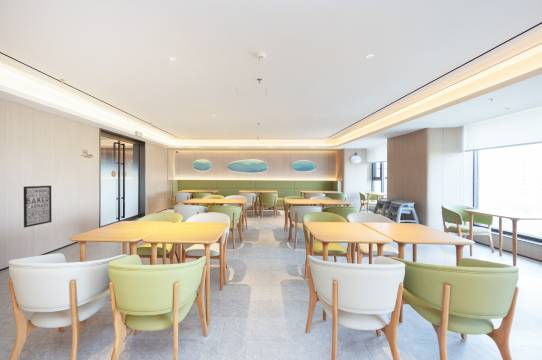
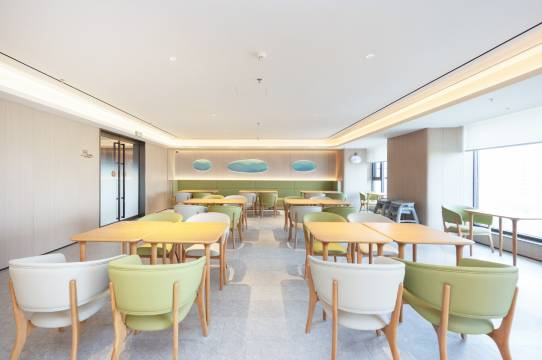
- wall art (38, 205)
